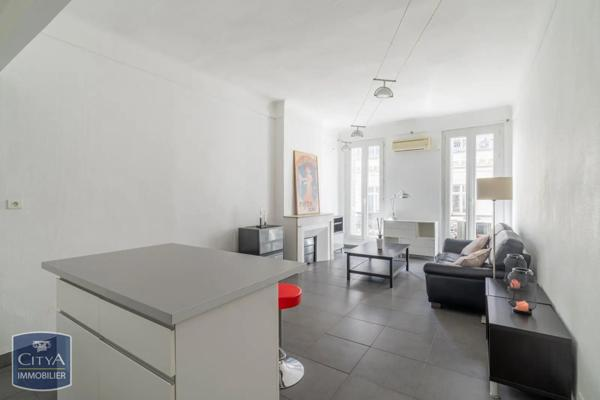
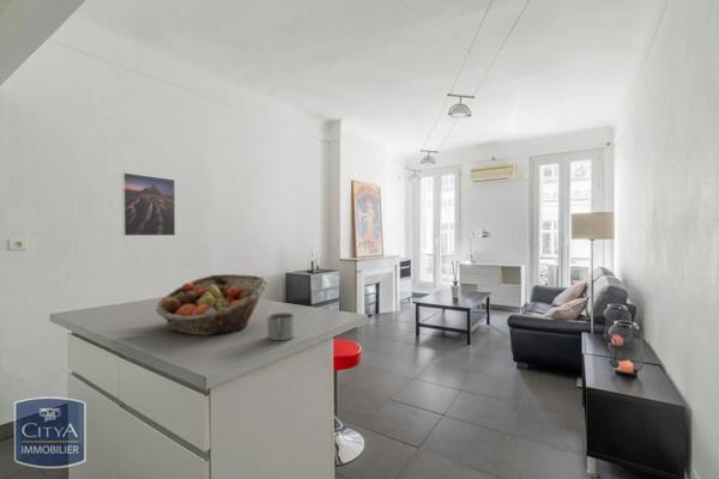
+ fruit basket (213, 302)
+ mug (280, 326)
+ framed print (150, 206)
